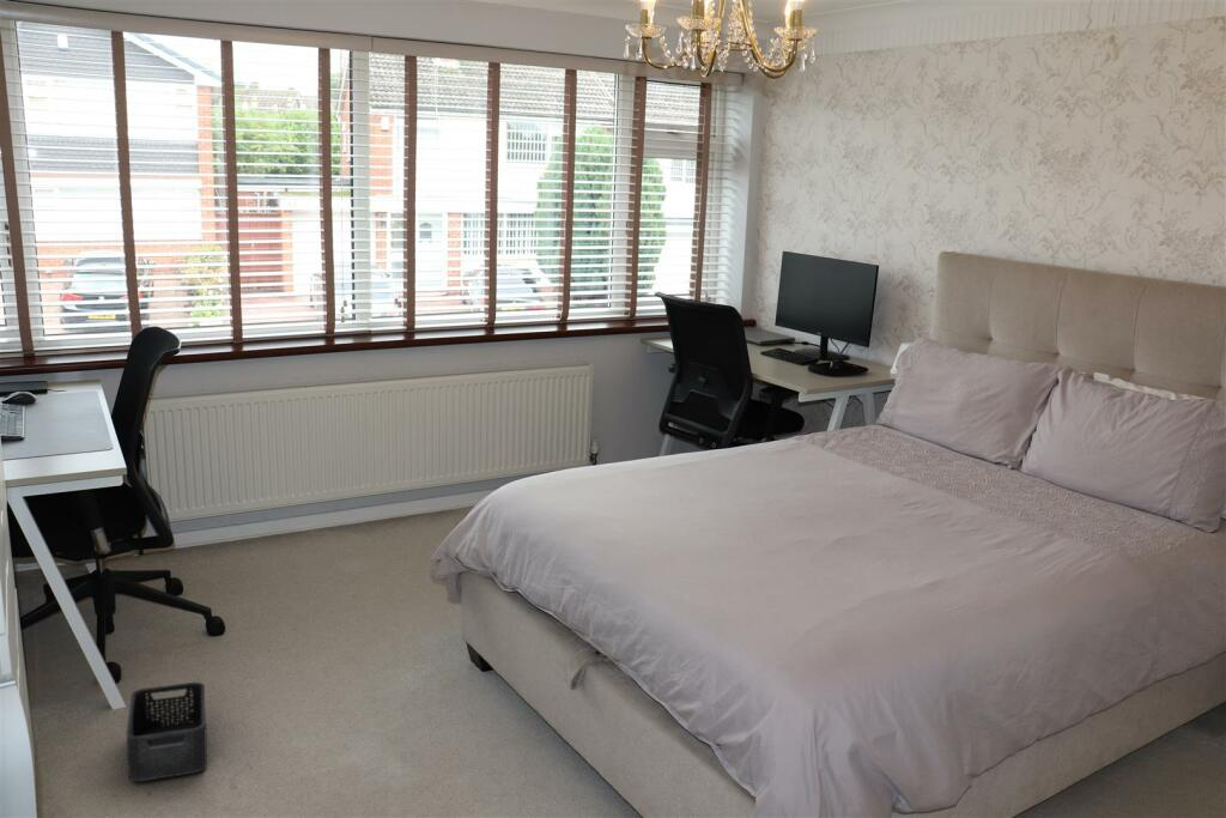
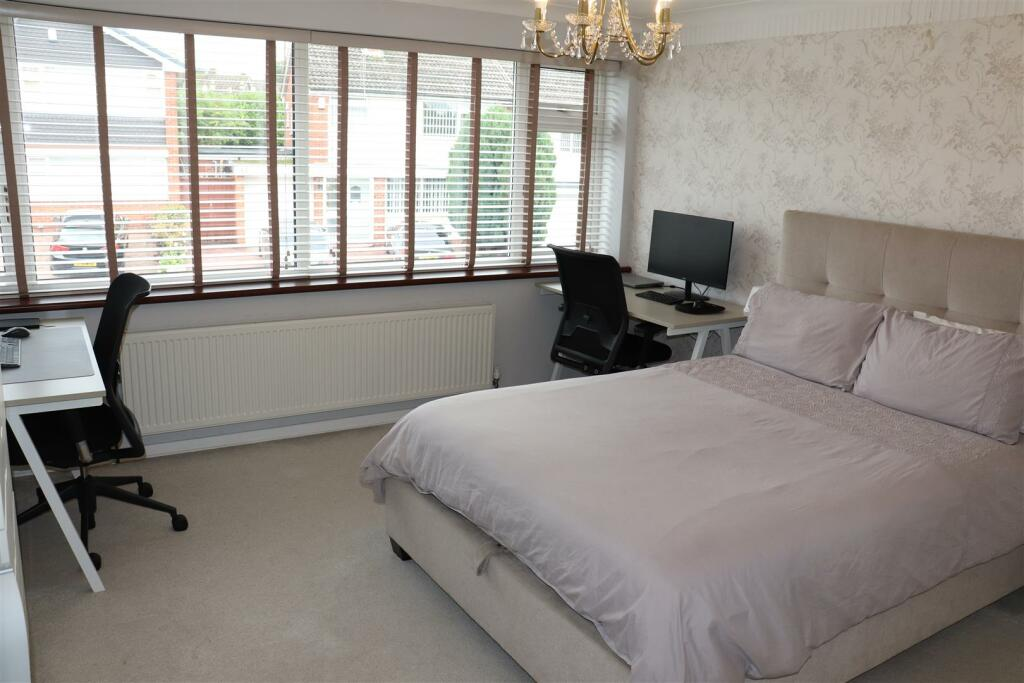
- storage bin (168, 729)
